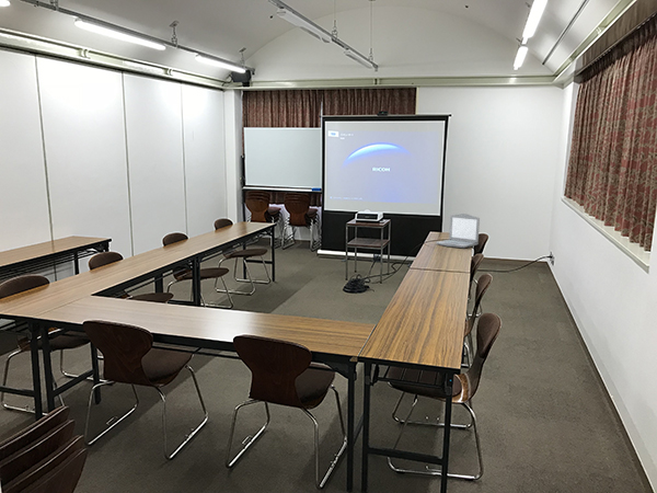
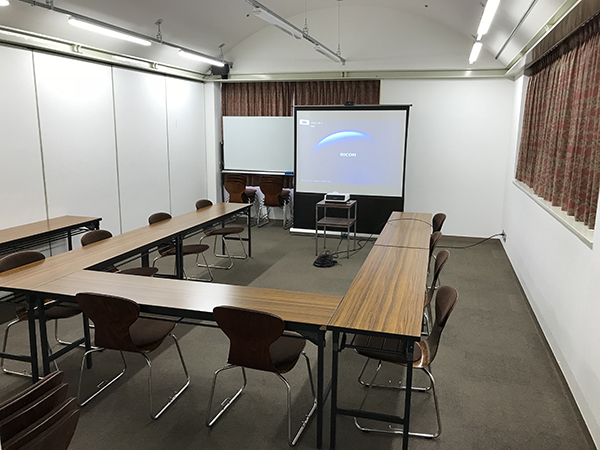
- laptop (457, 229)
